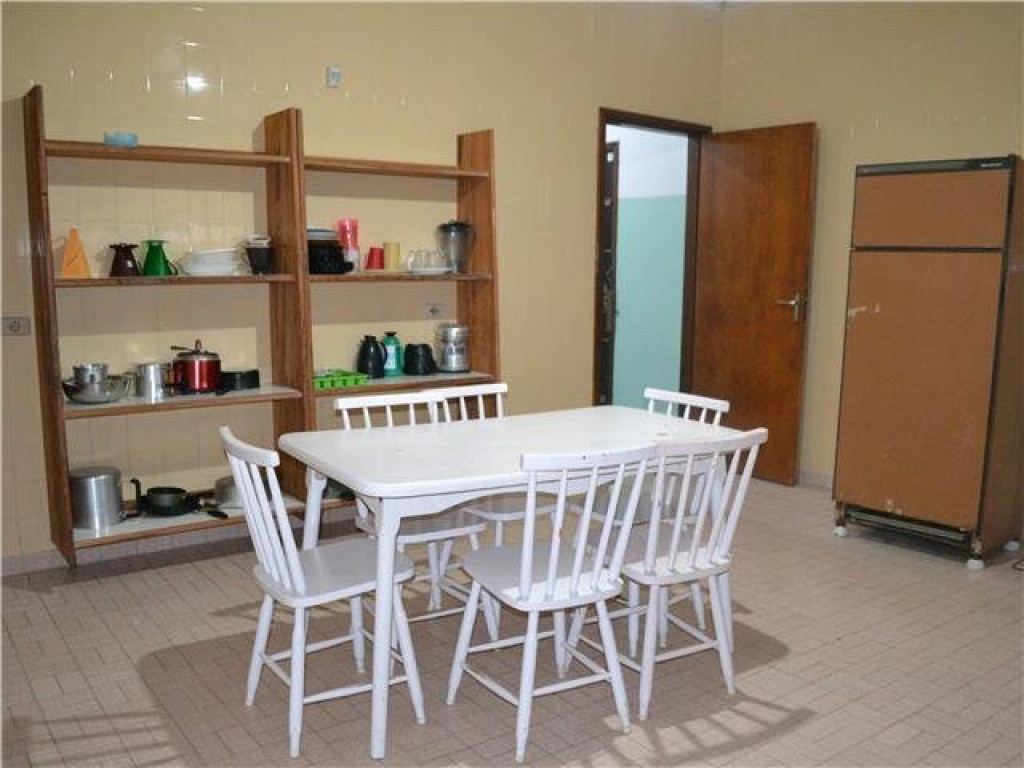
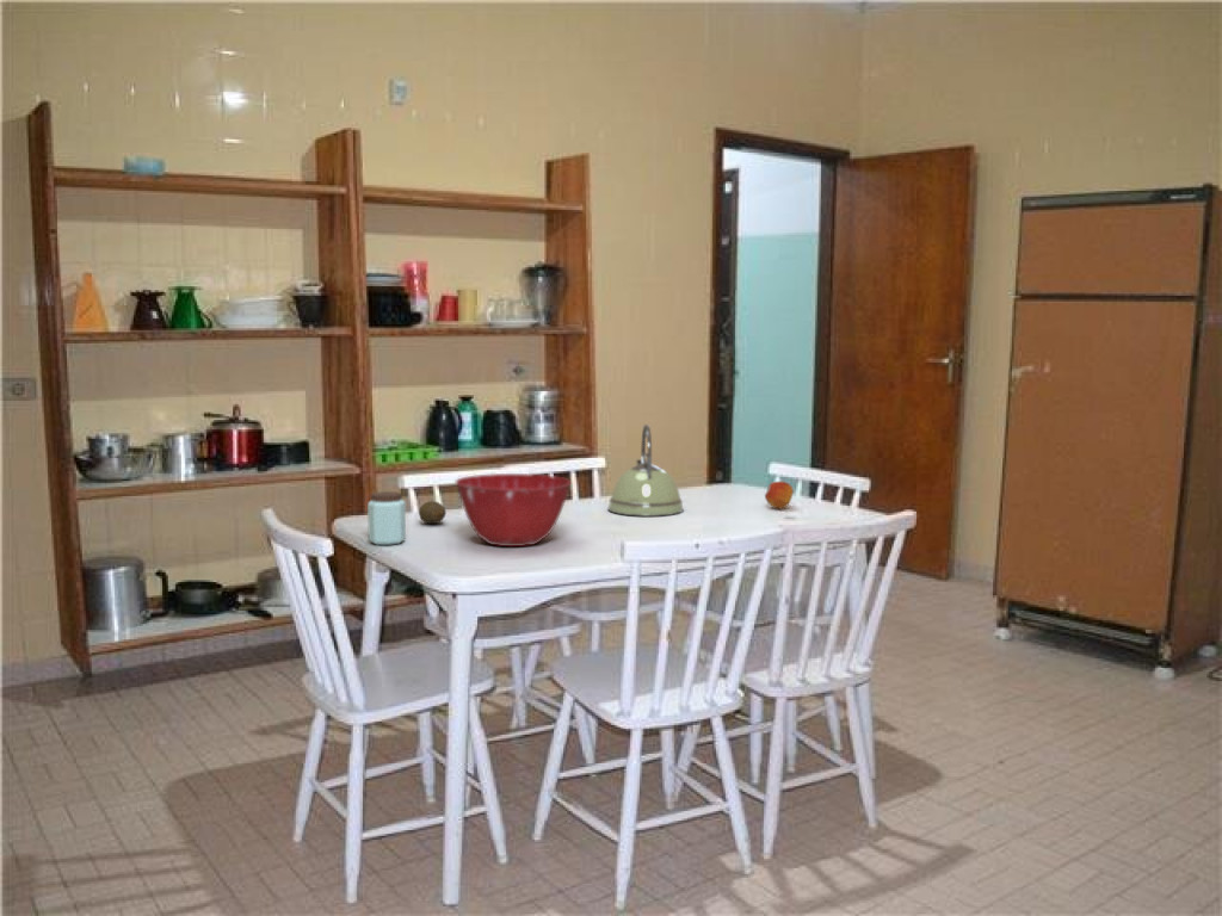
+ mixing bowl (513, 510)
+ peanut butter (387, 518)
+ fruit (778, 495)
+ fruit (432, 512)
+ kettle (646, 466)
